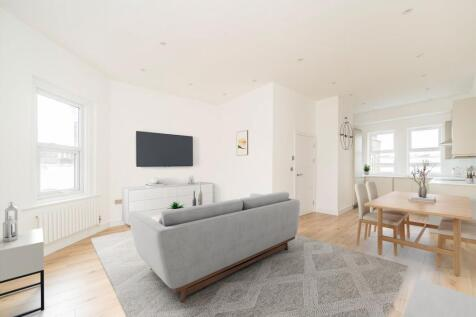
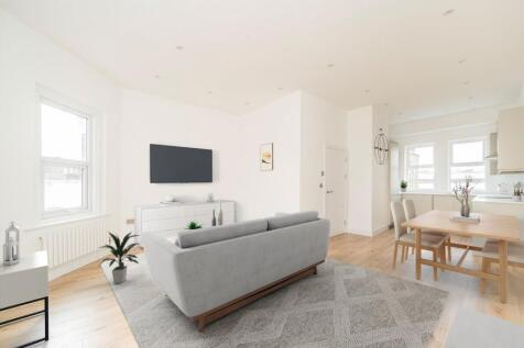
+ indoor plant (121, 255)
